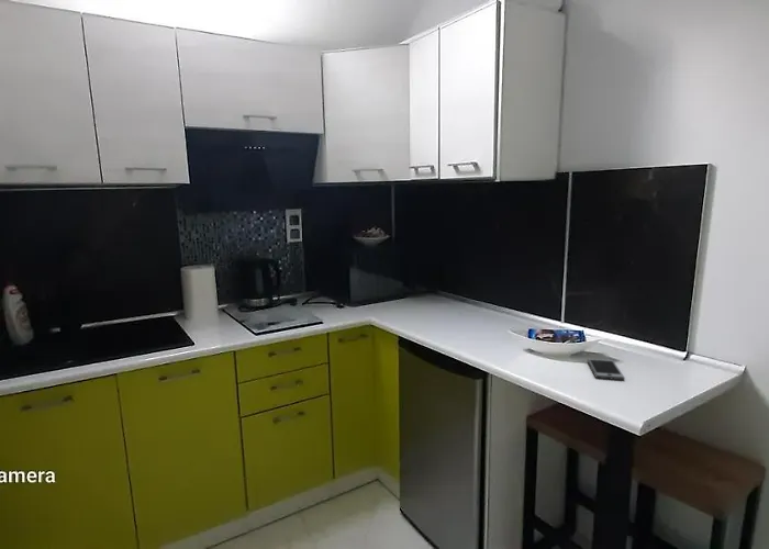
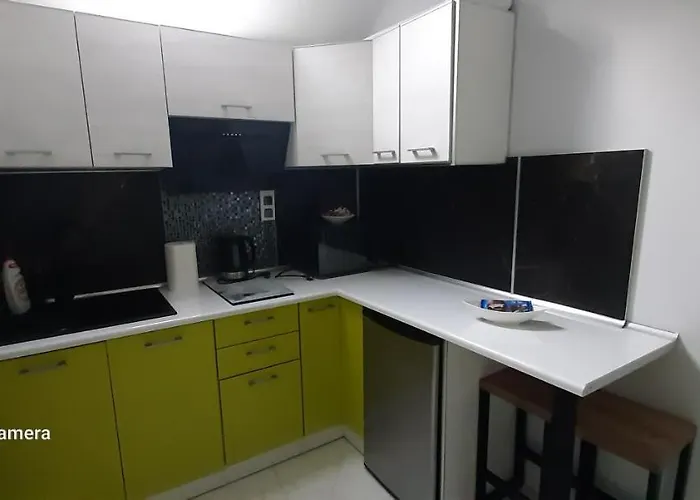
- smartphone (604, 368)
